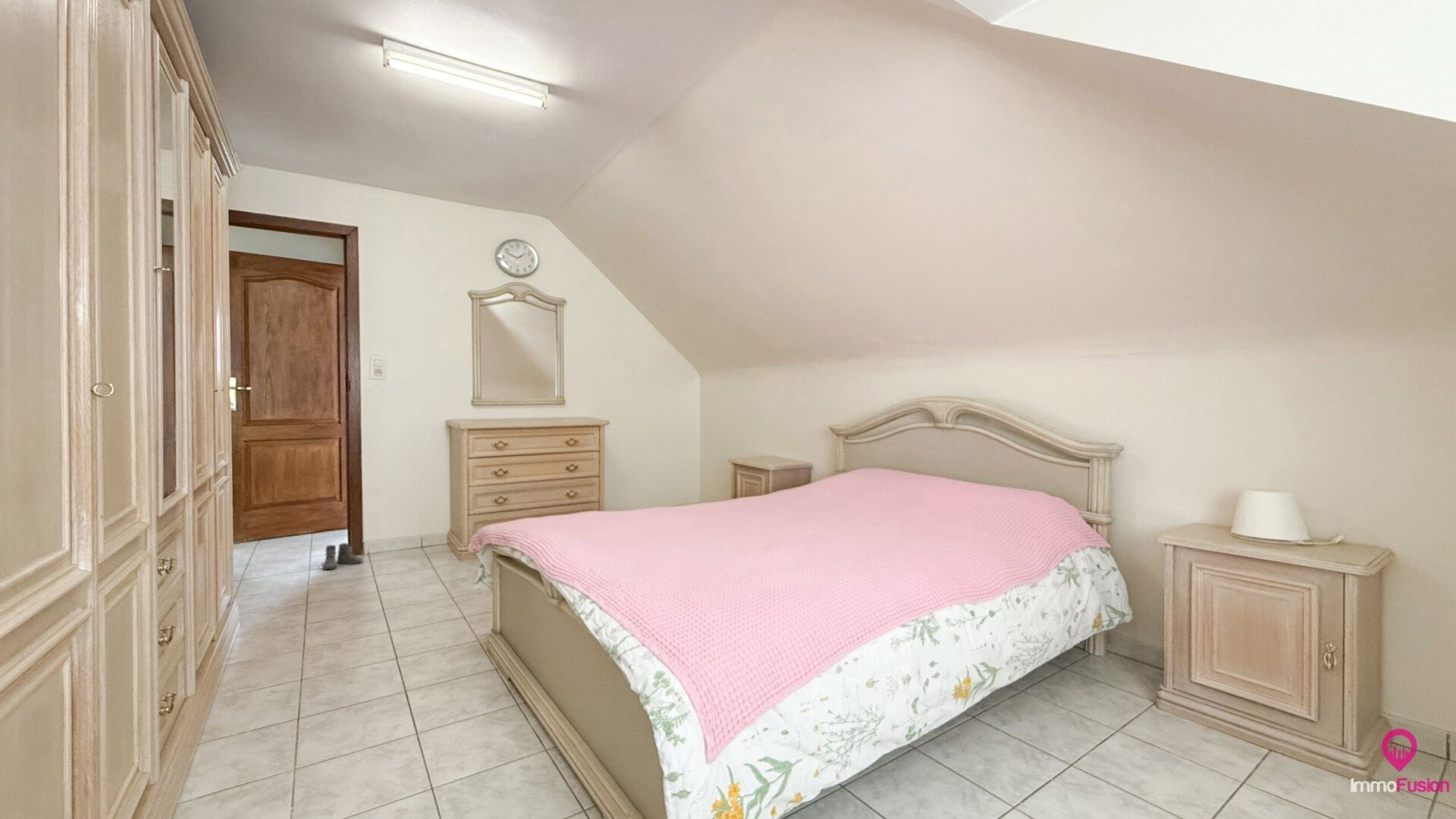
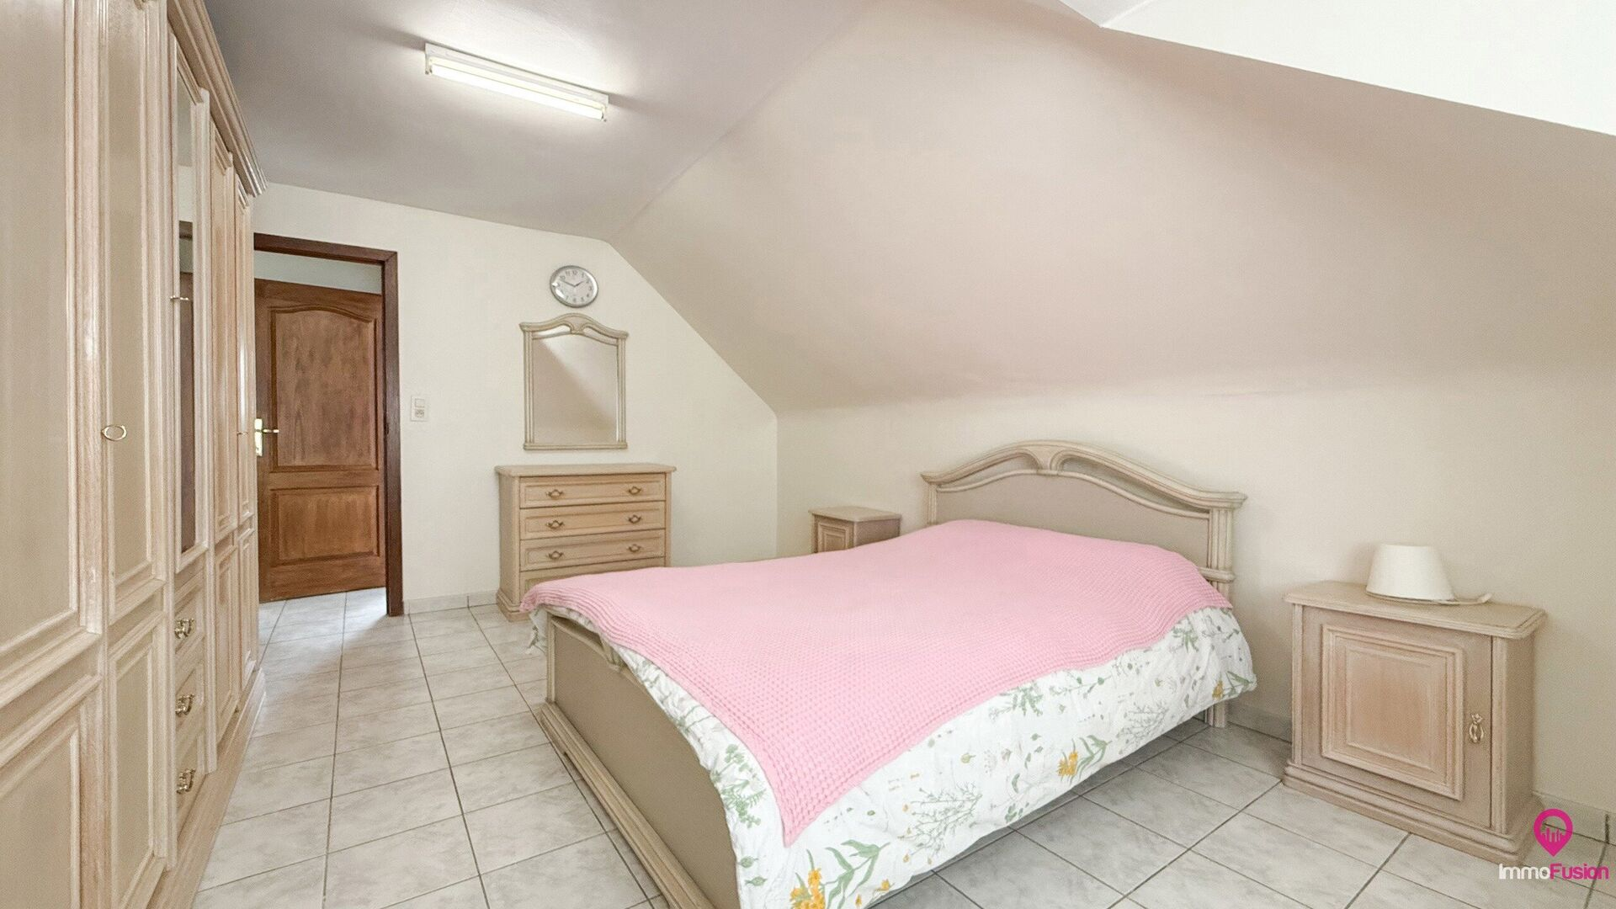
- boots (339, 555)
